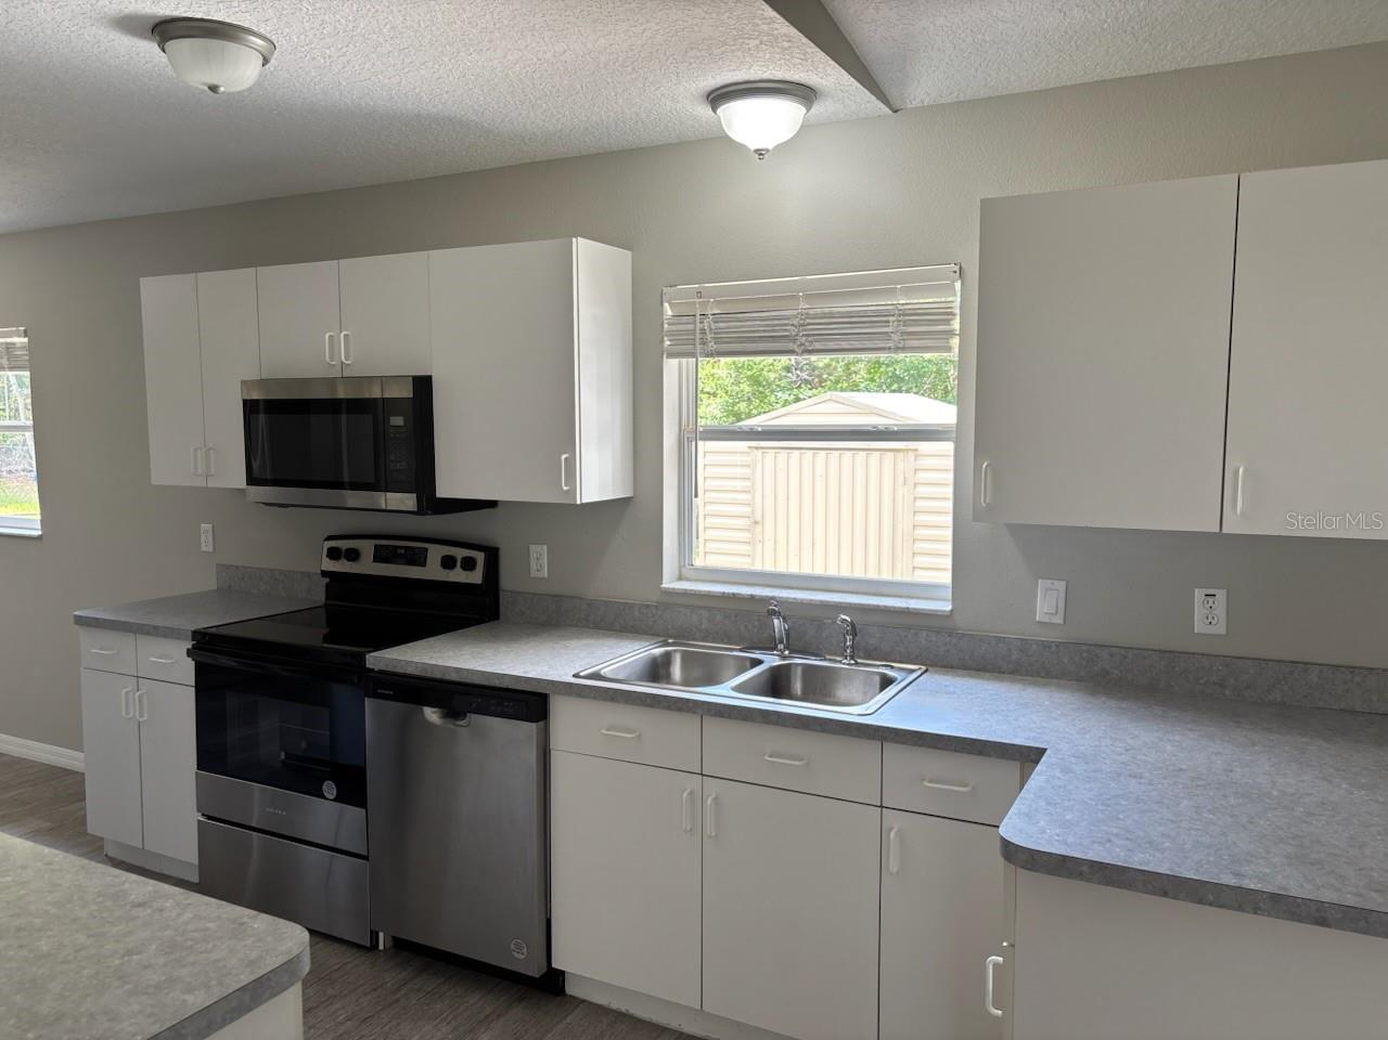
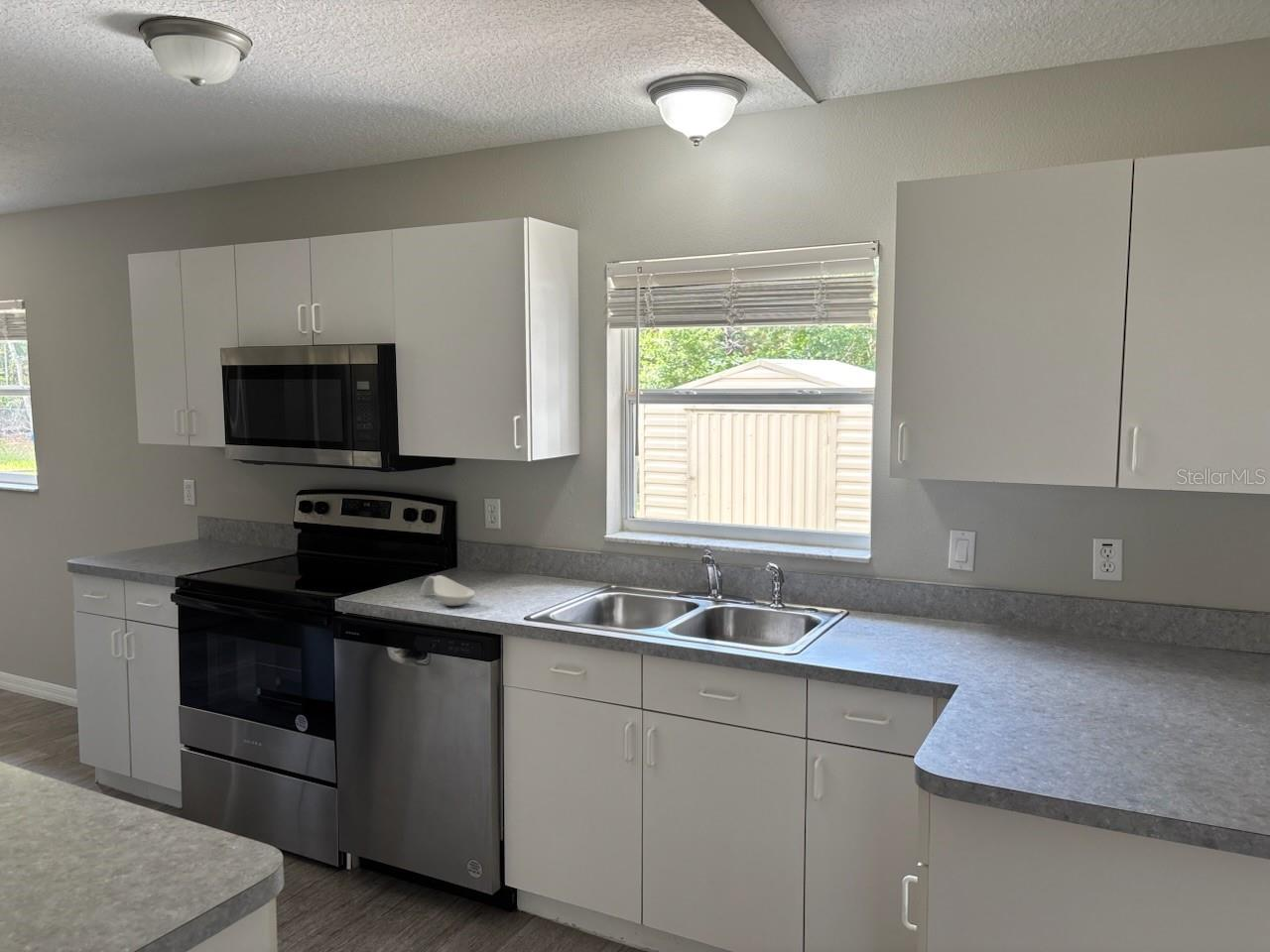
+ spoon rest (444, 589)
